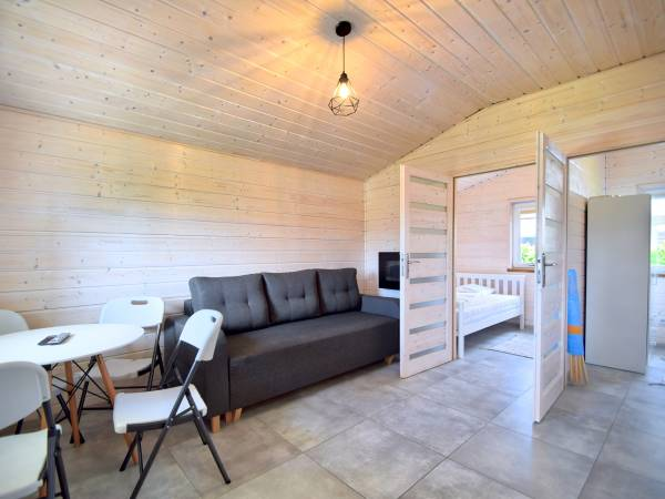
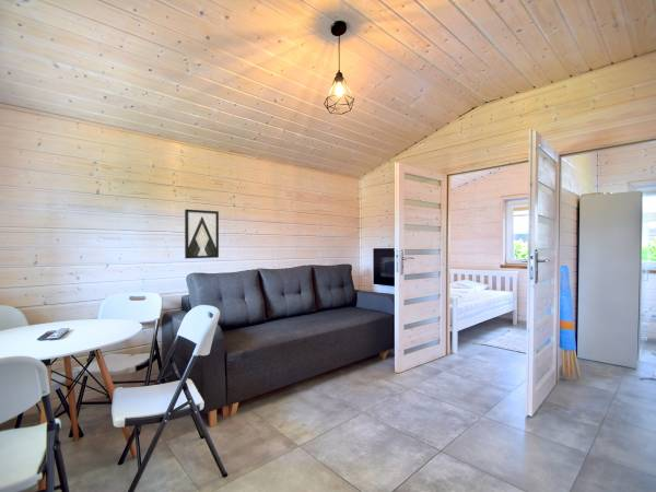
+ wall art (202, 234)
